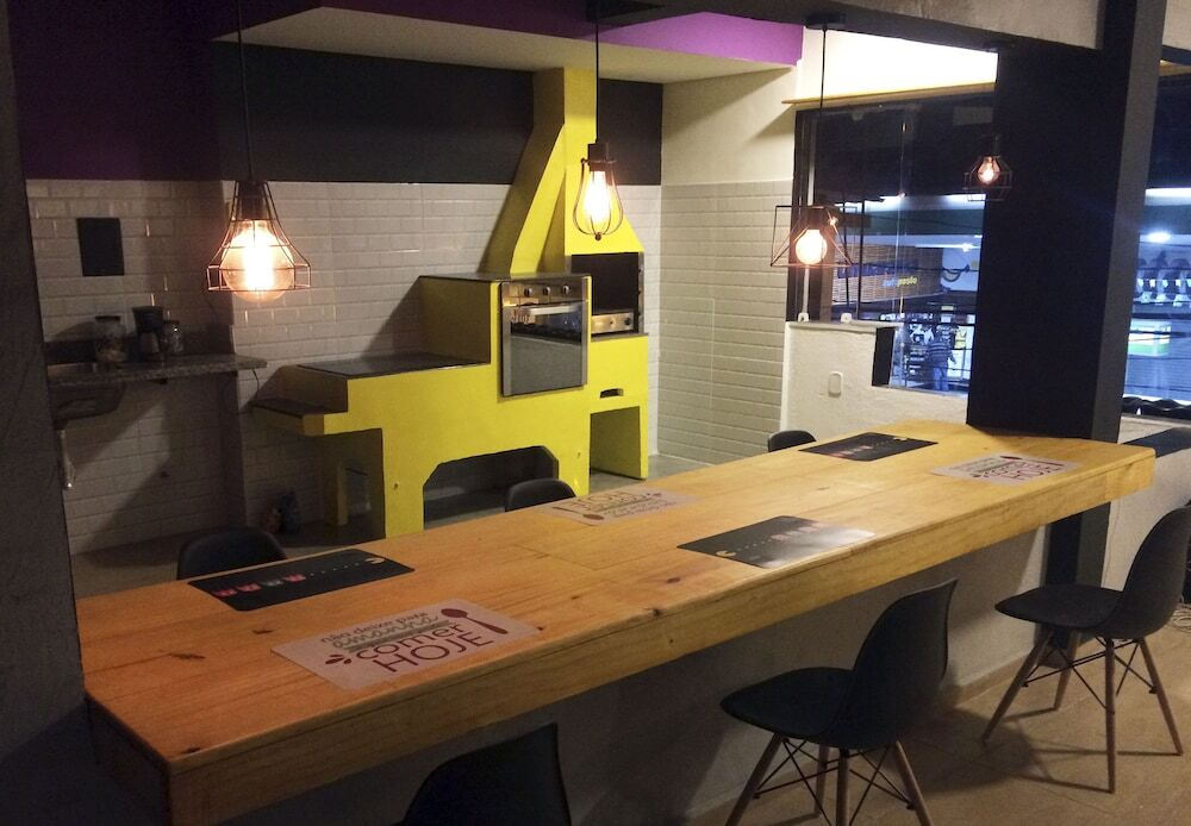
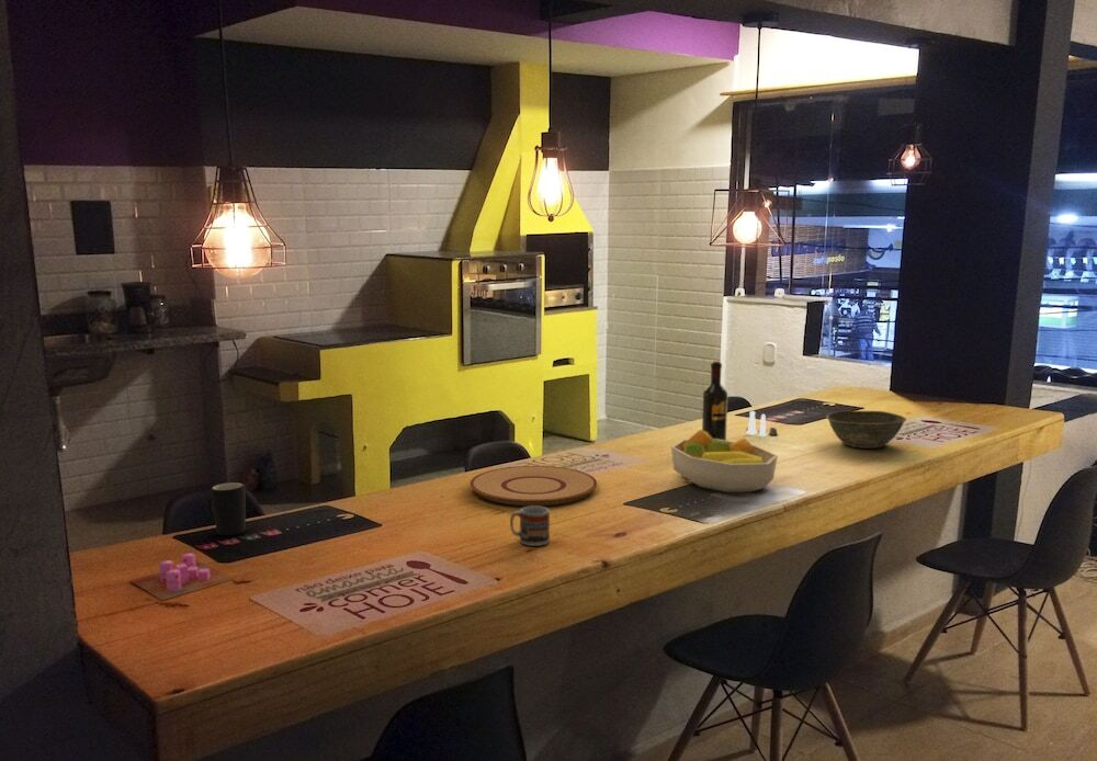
+ cup (529, 524)
+ salt and pepper shaker set (760, 422)
+ mug (224, 508)
+ wine bottle (714, 406)
+ plate (533, 485)
+ bowl (864, 430)
+ candle (180, 571)
+ fruit bowl (723, 459)
